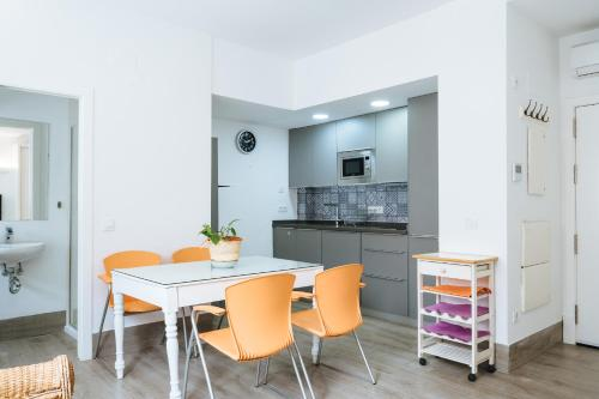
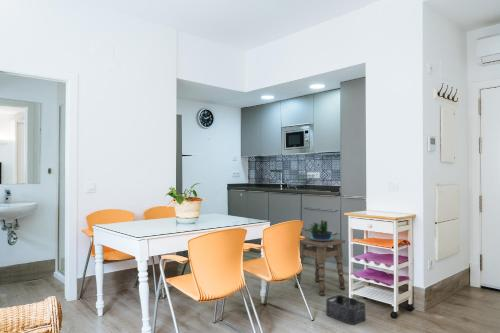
+ potted plant (319, 229)
+ side table (319, 263)
+ storage bin (345, 309)
